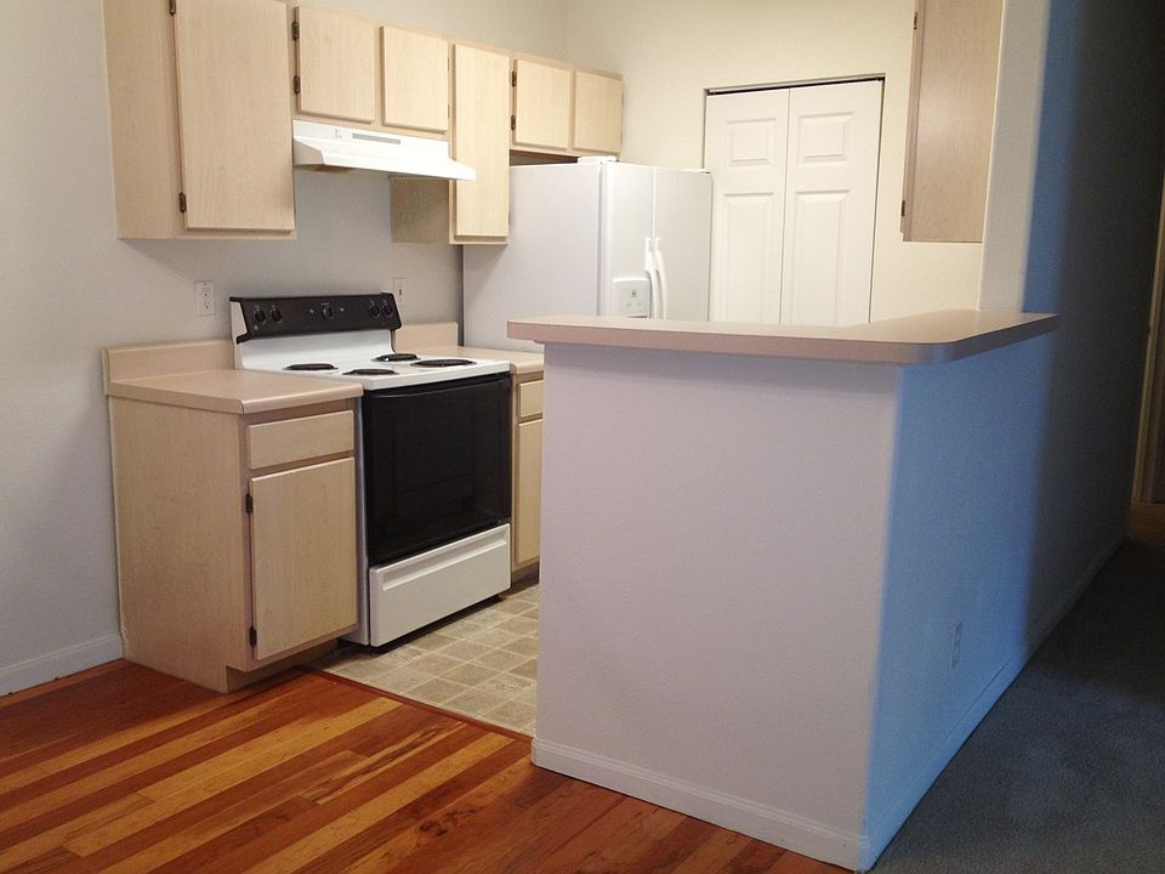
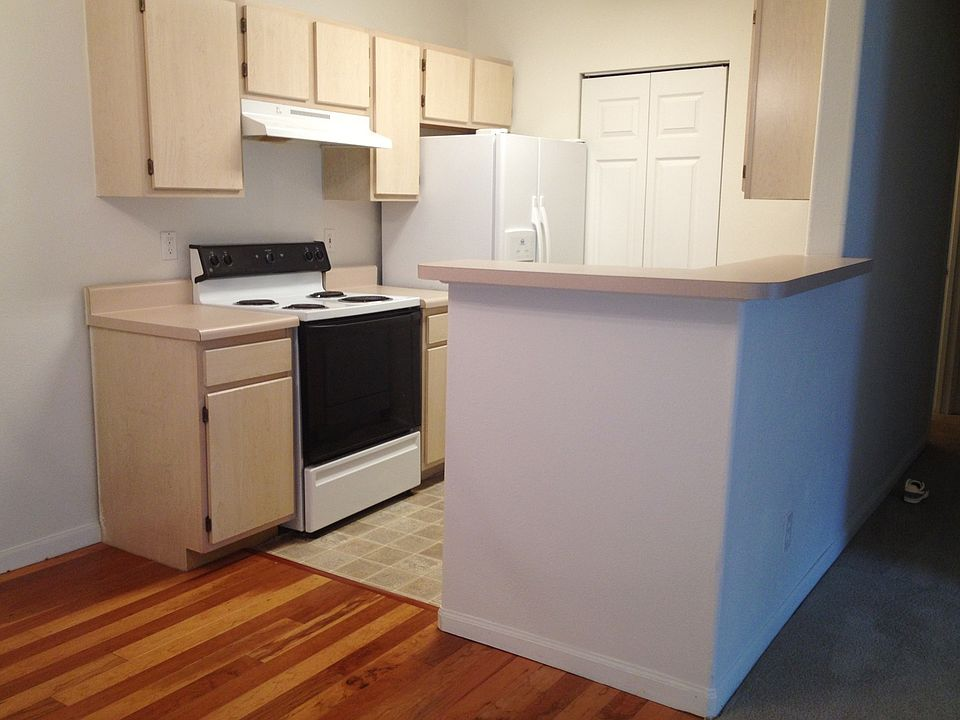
+ sneaker (917, 488)
